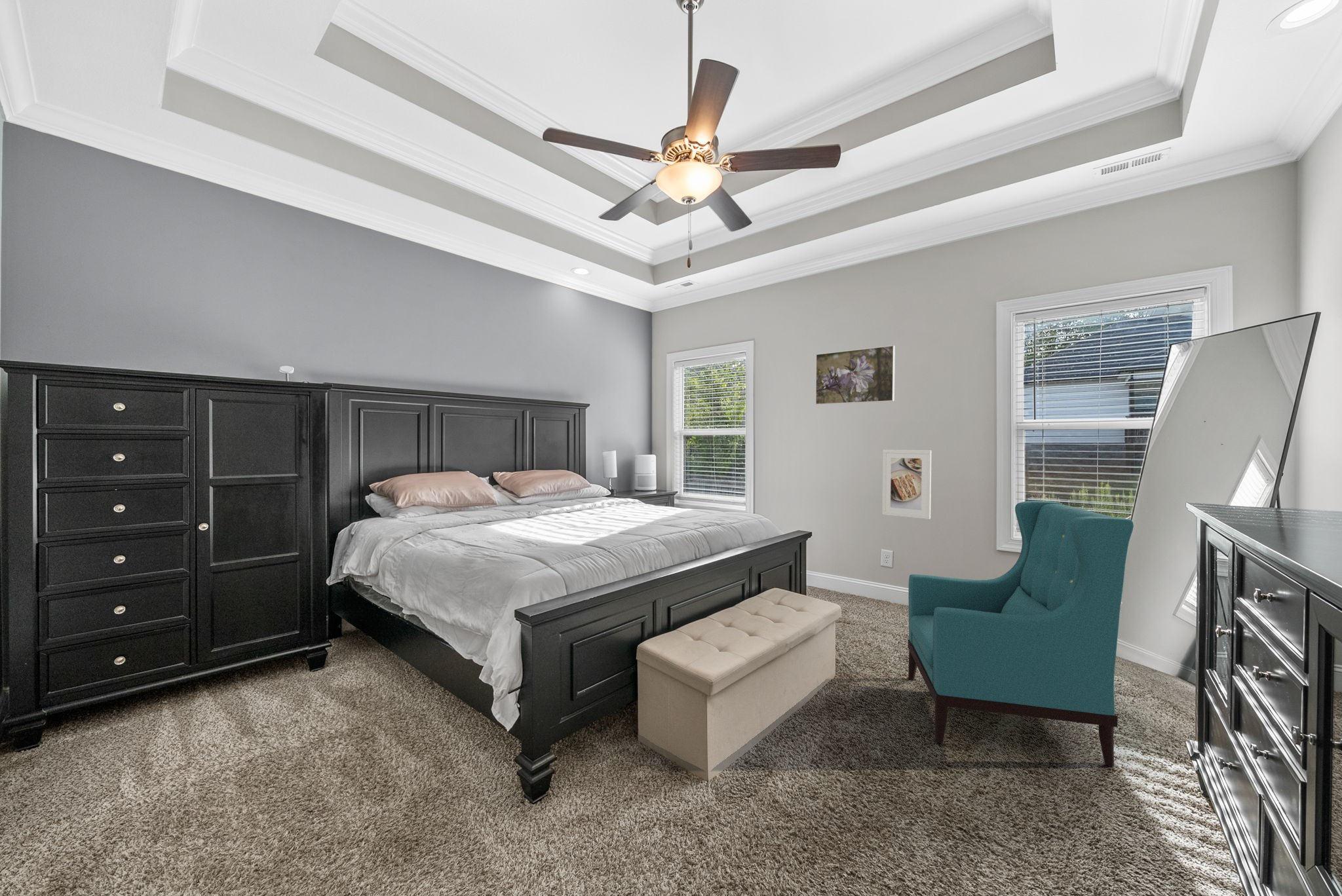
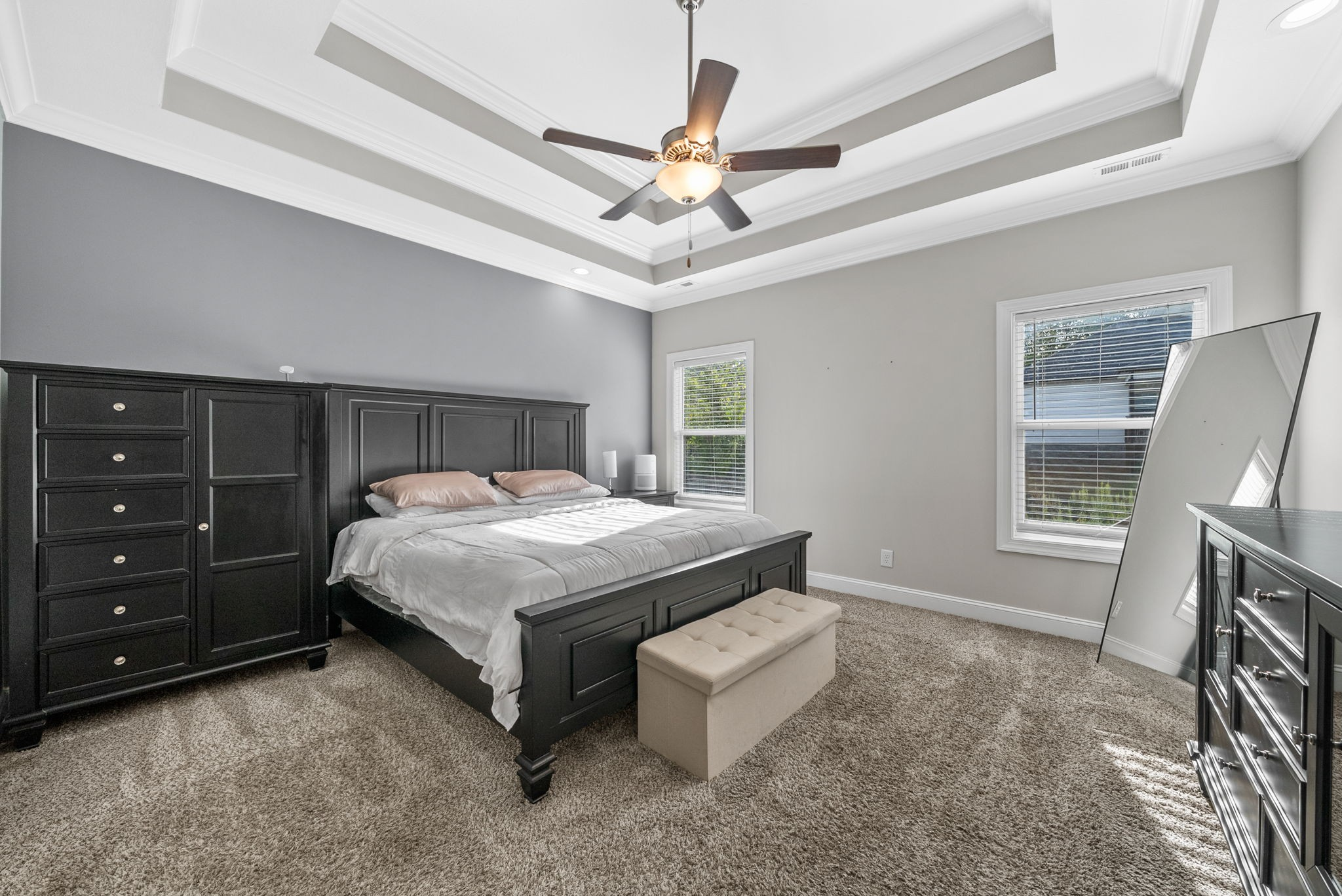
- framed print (906, 483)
- armchair (1001, 611)
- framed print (853, 377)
